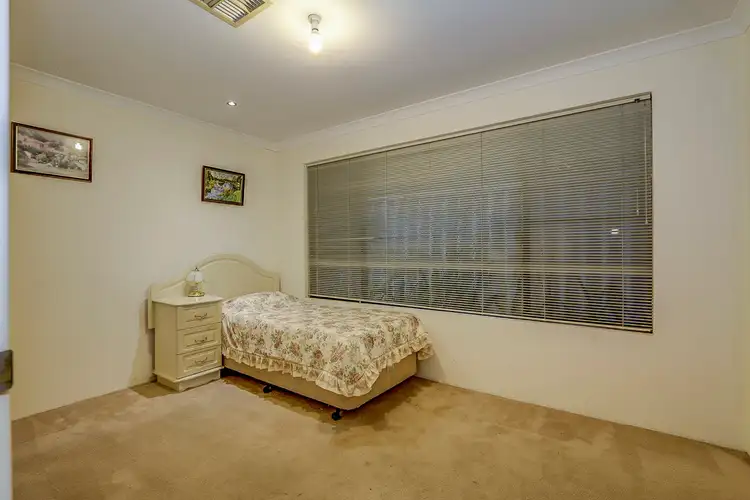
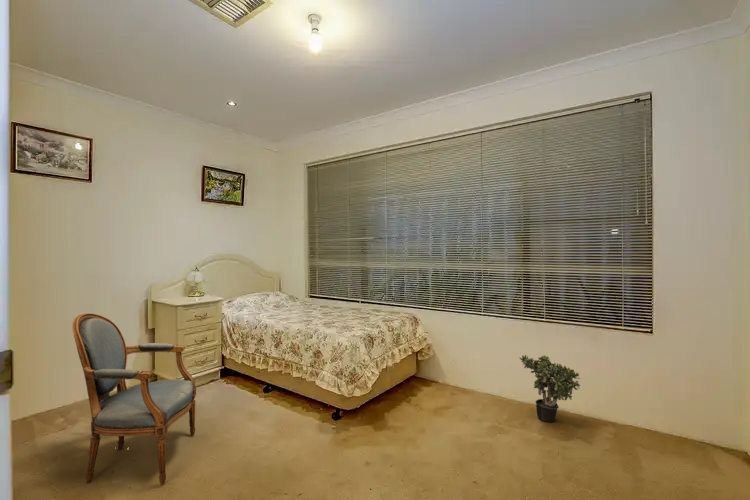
+ armchair (137, 386)
+ potted plant (548, 388)
